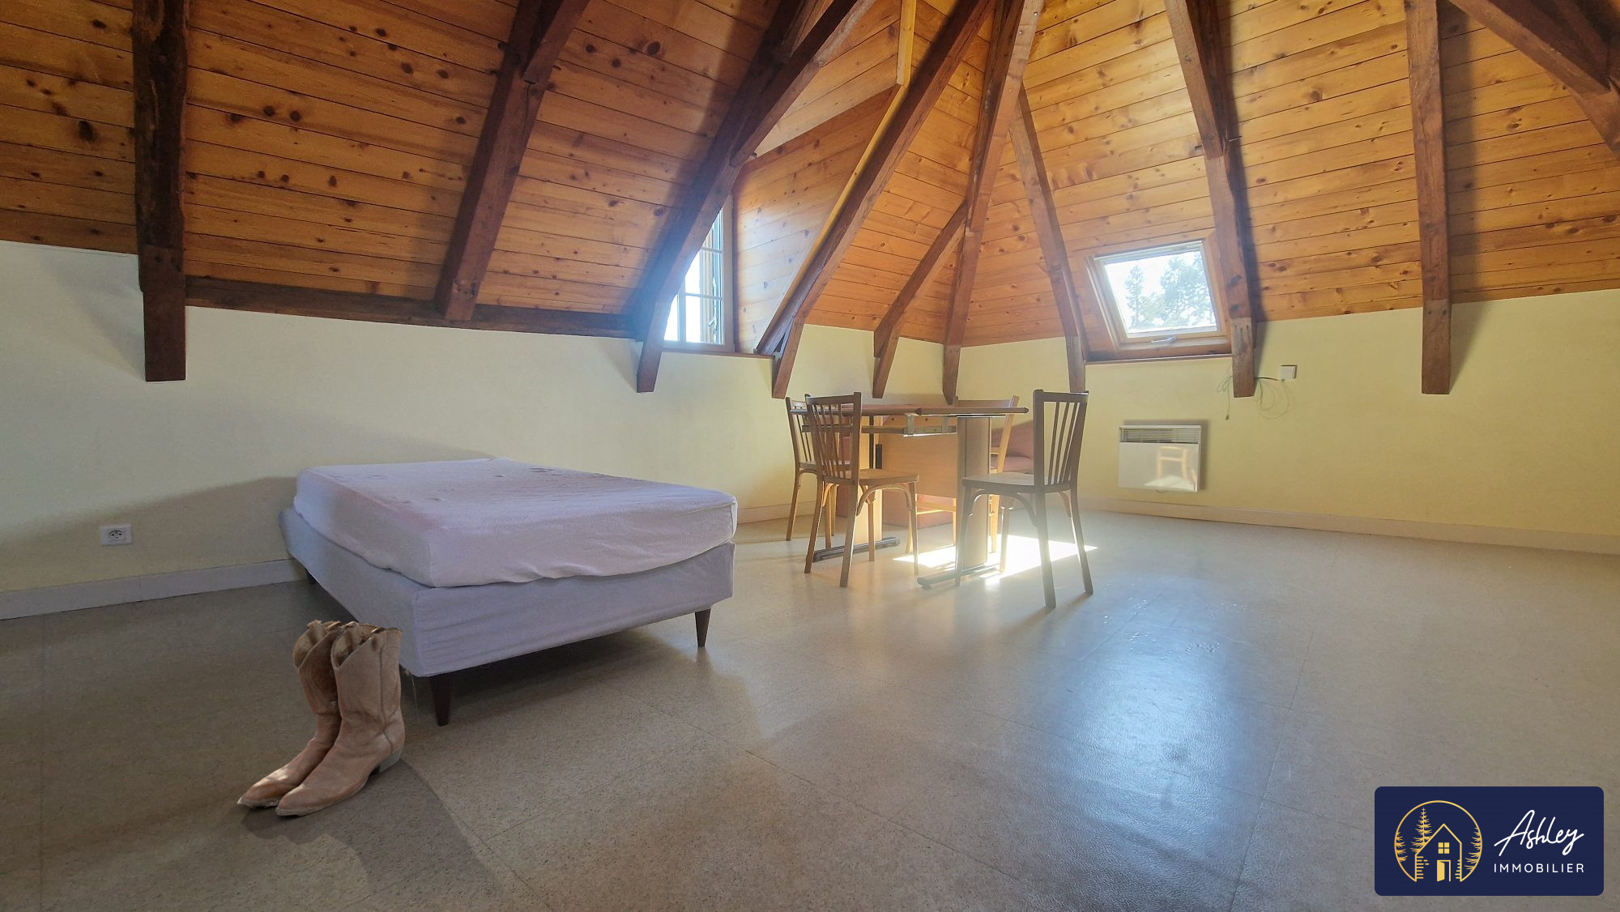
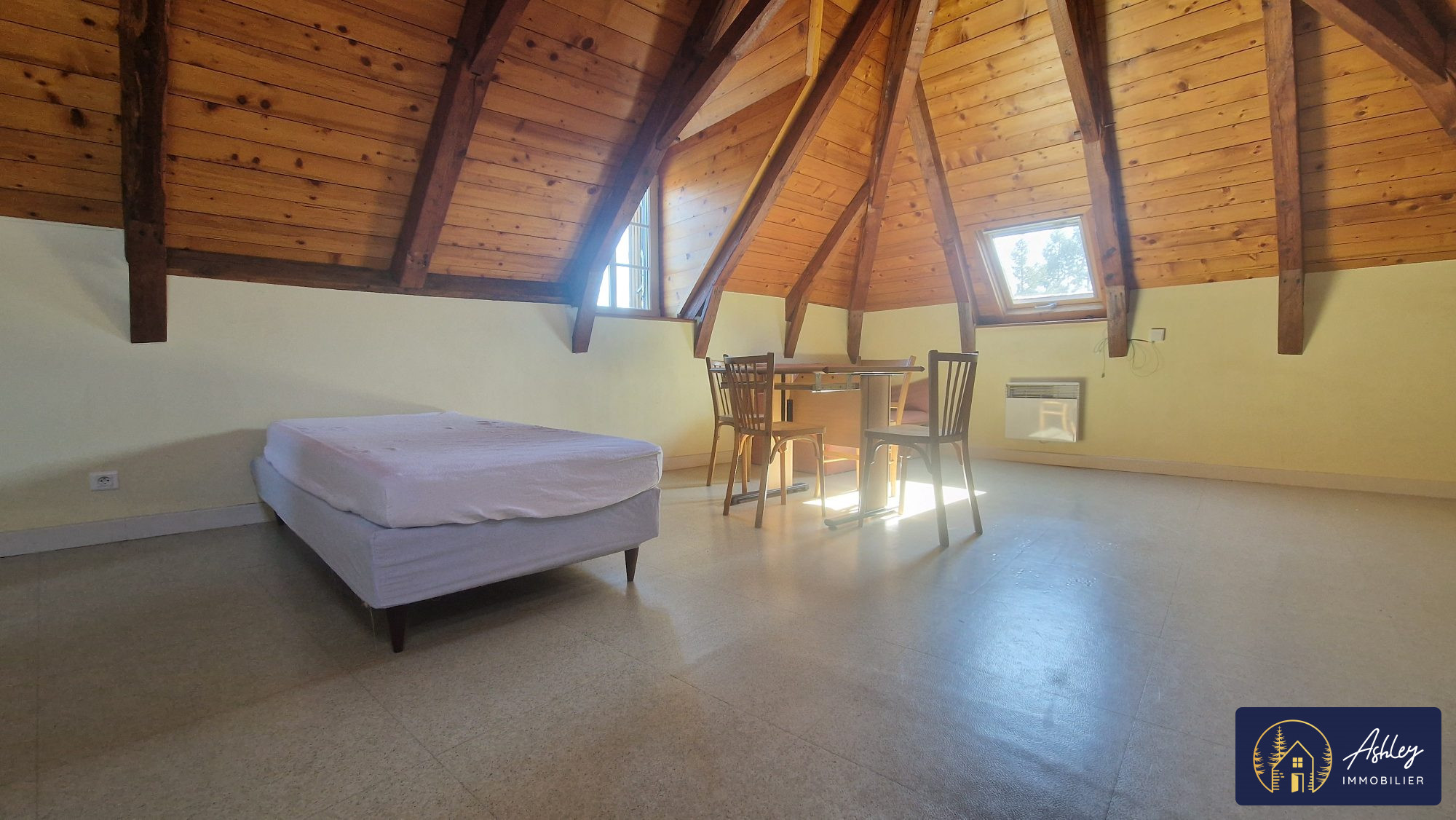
- boots (327, 705)
